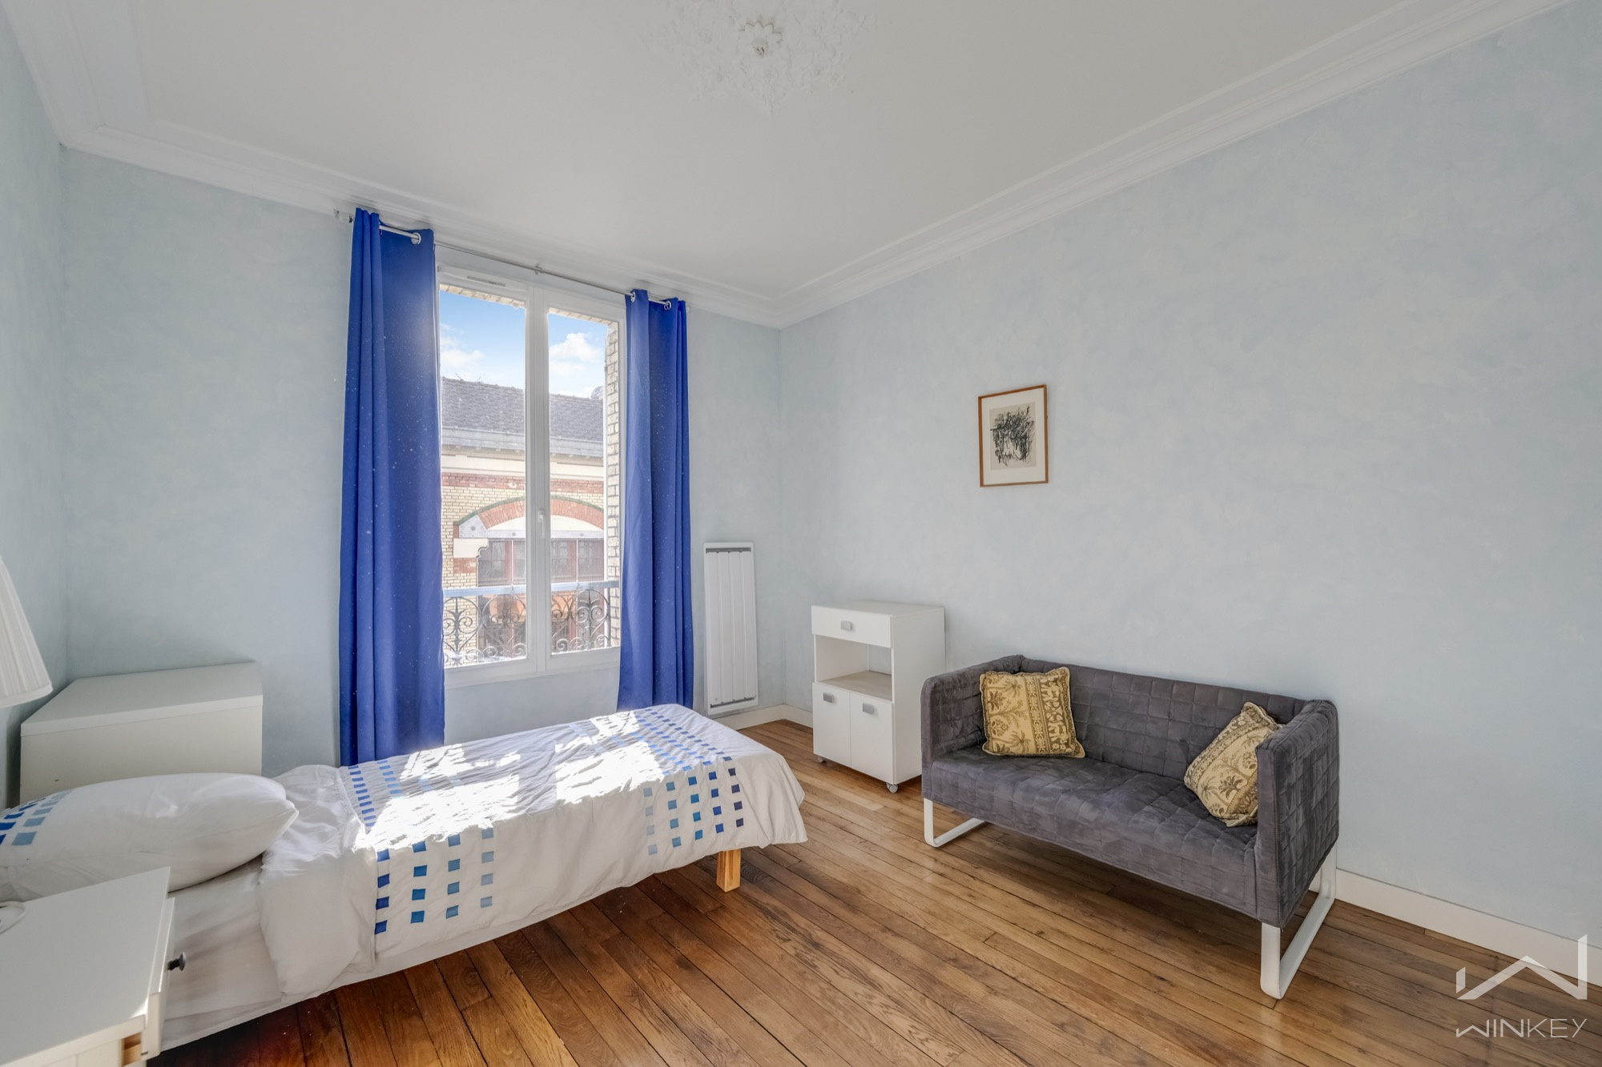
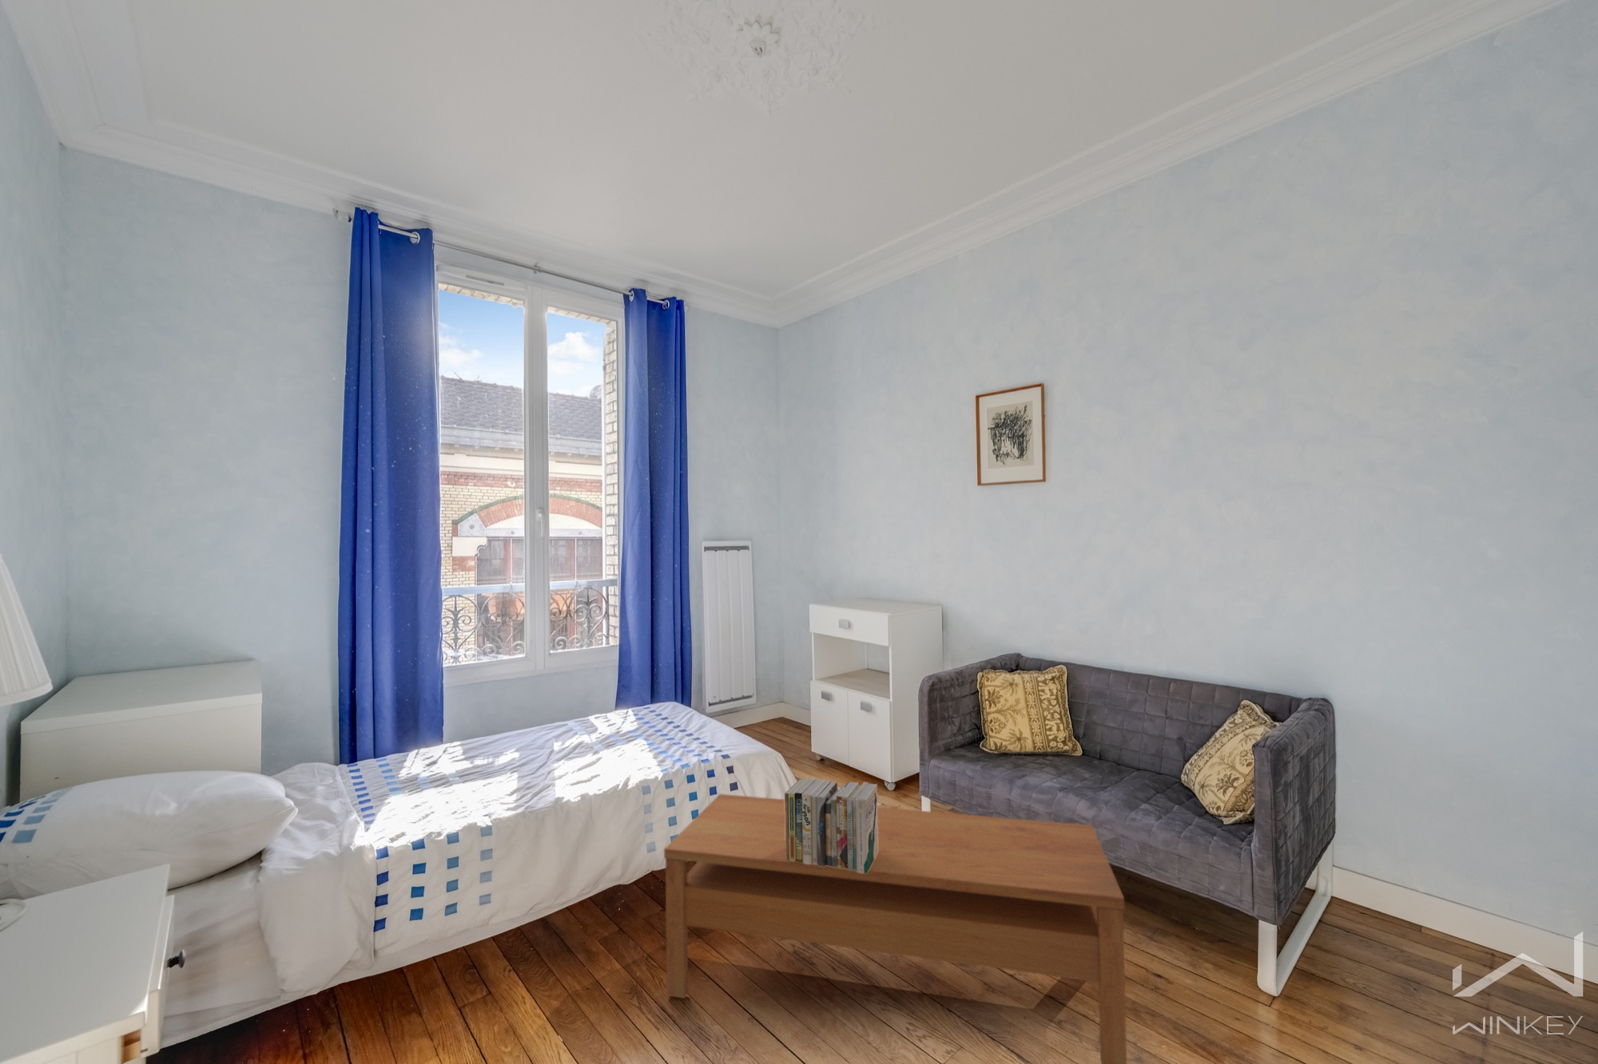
+ coffee table (885, 907)
+ books (830, 821)
